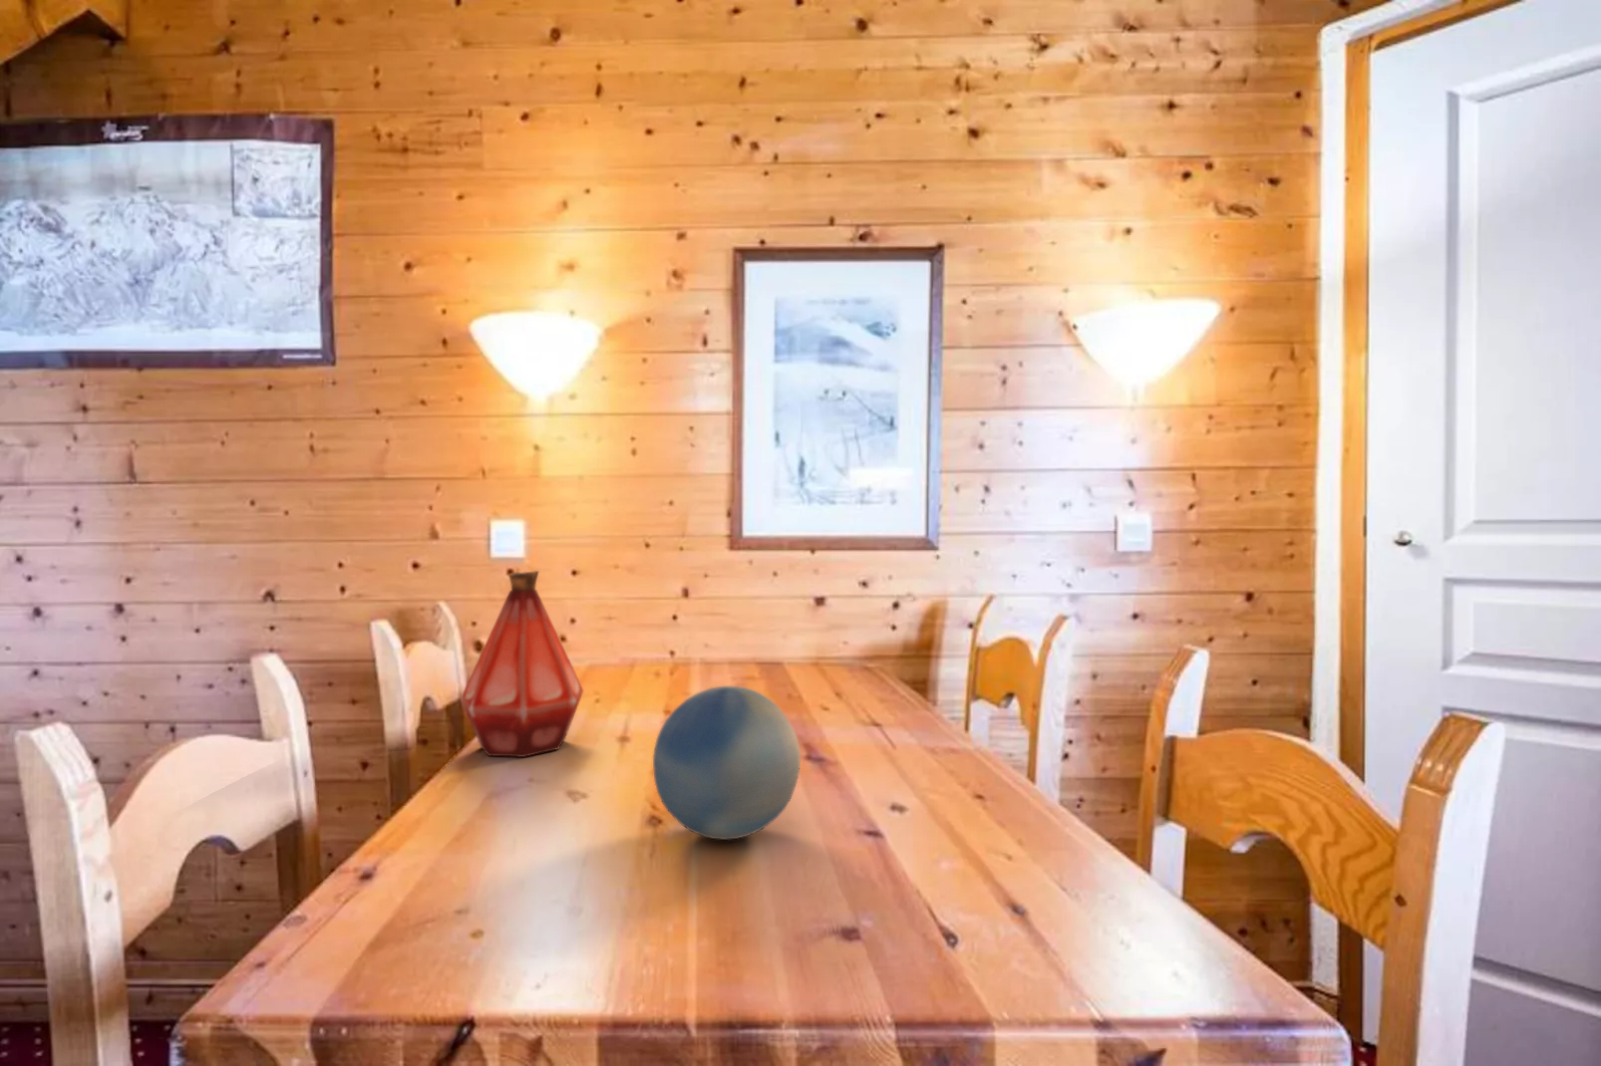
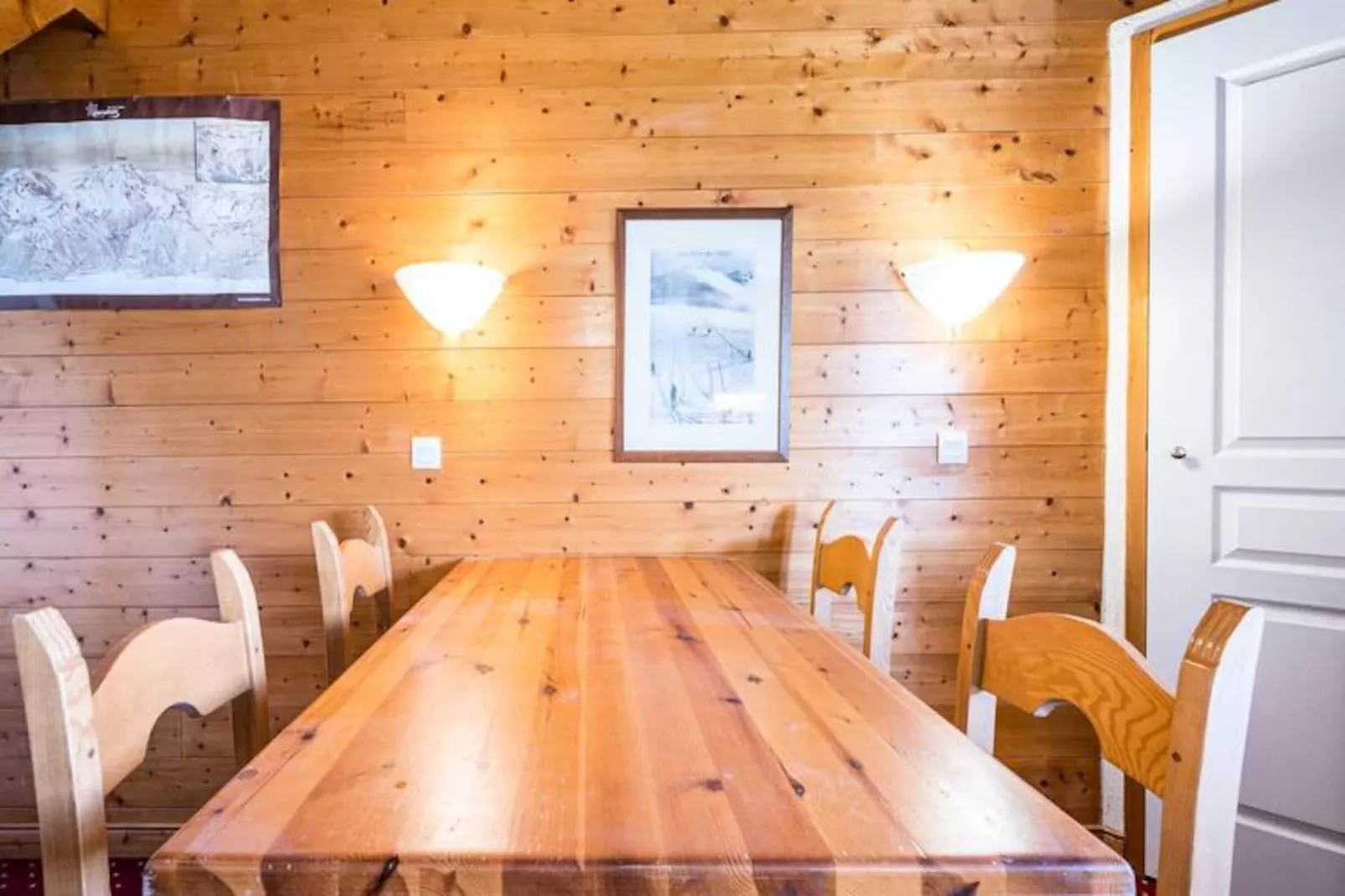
- bottle (526, 658)
- decorative ball (727, 760)
